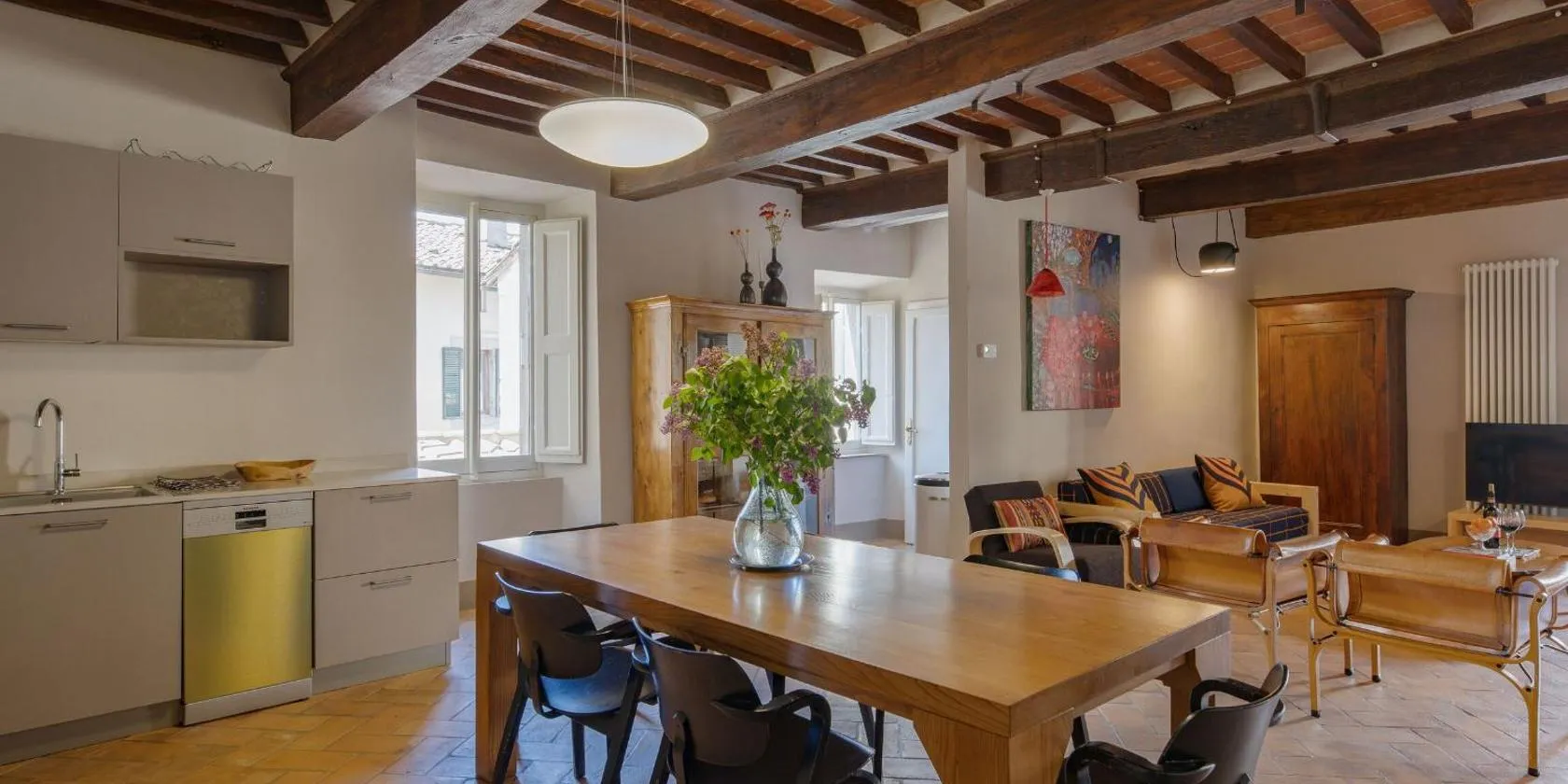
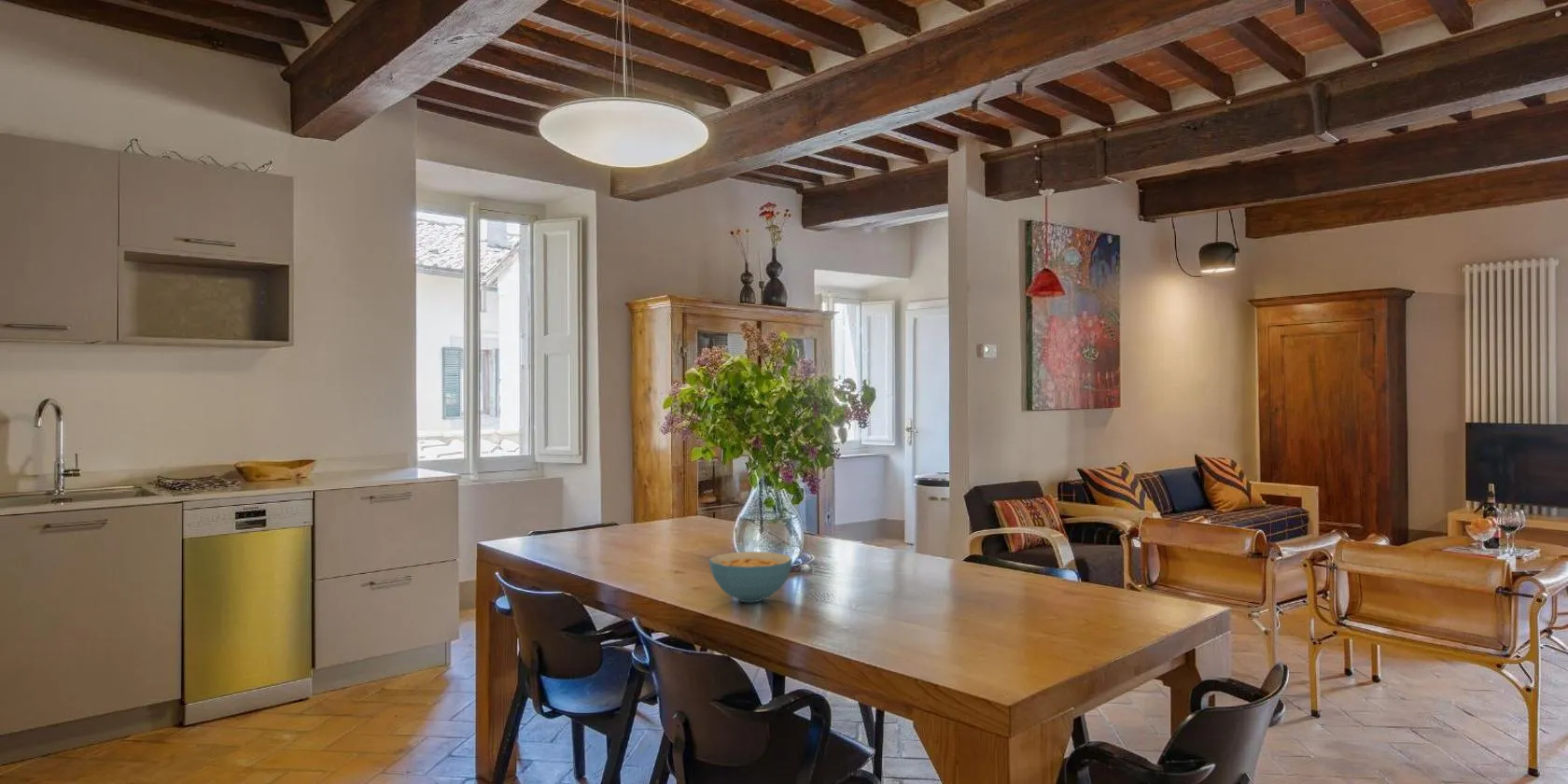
+ cereal bowl (750, 579)
